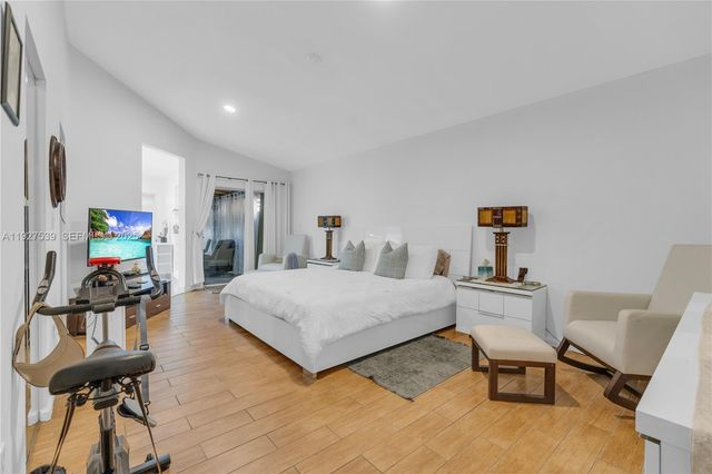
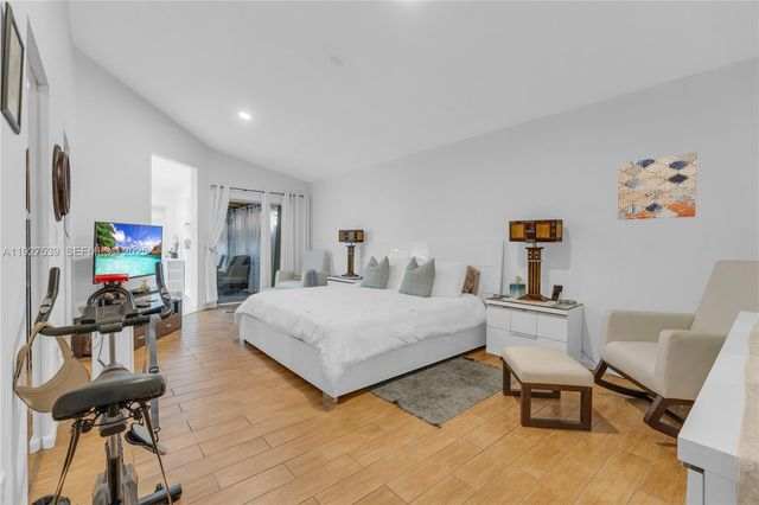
+ wall art (655, 188)
